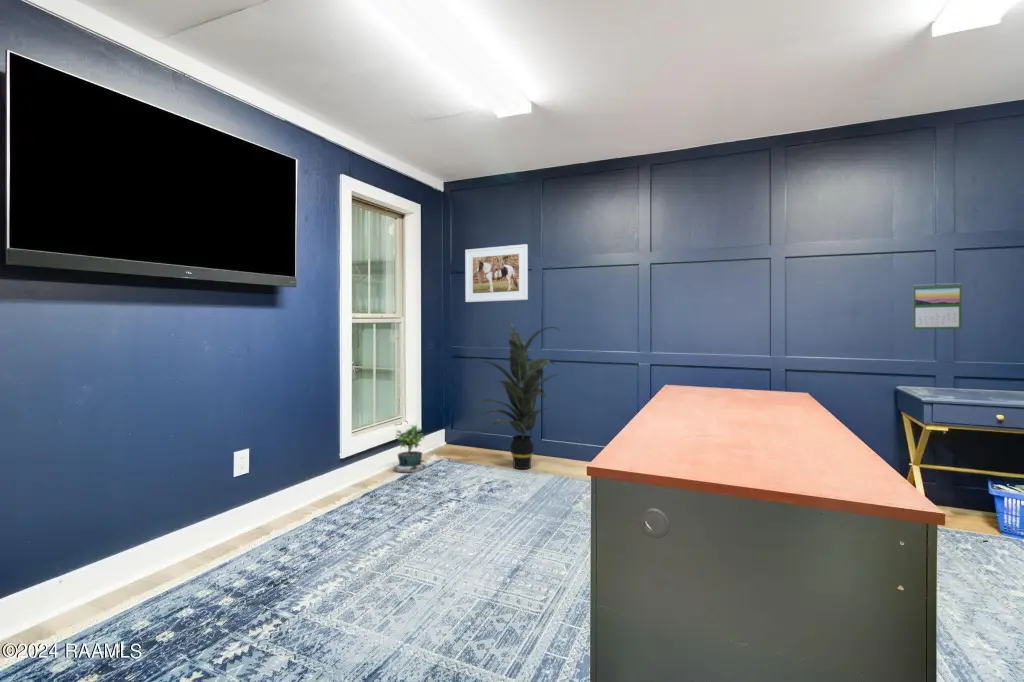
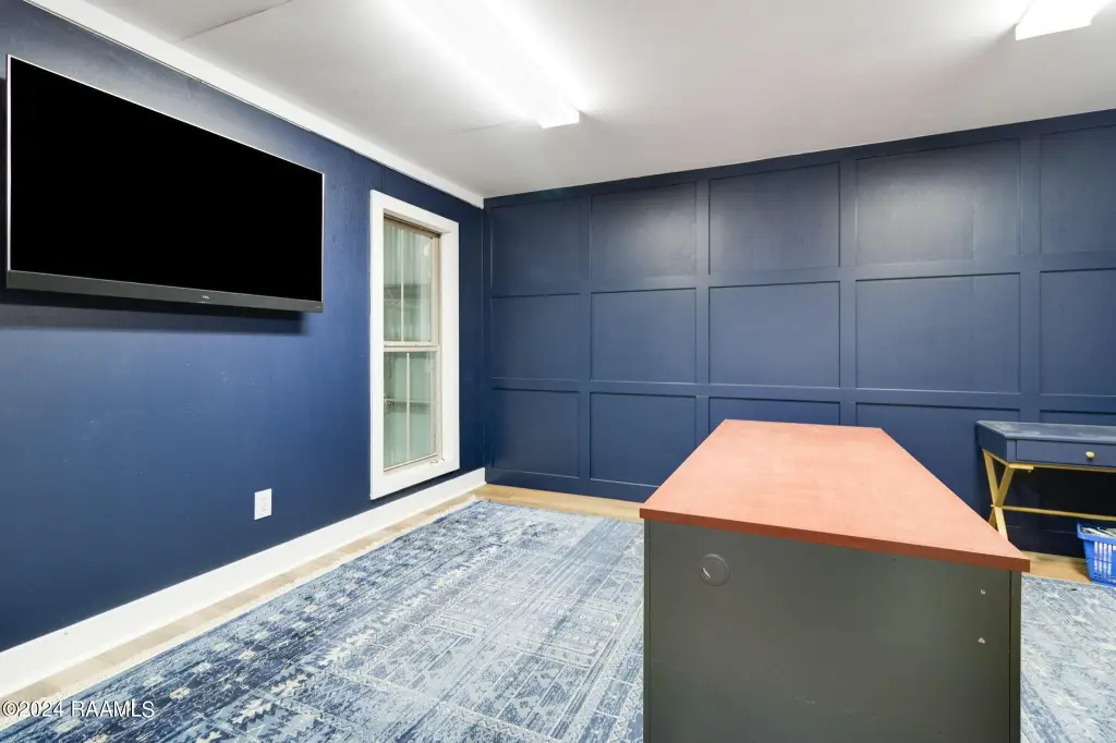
- indoor plant (518, 392)
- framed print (495, 274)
- calendar (936, 306)
- potted plant (411, 447)
